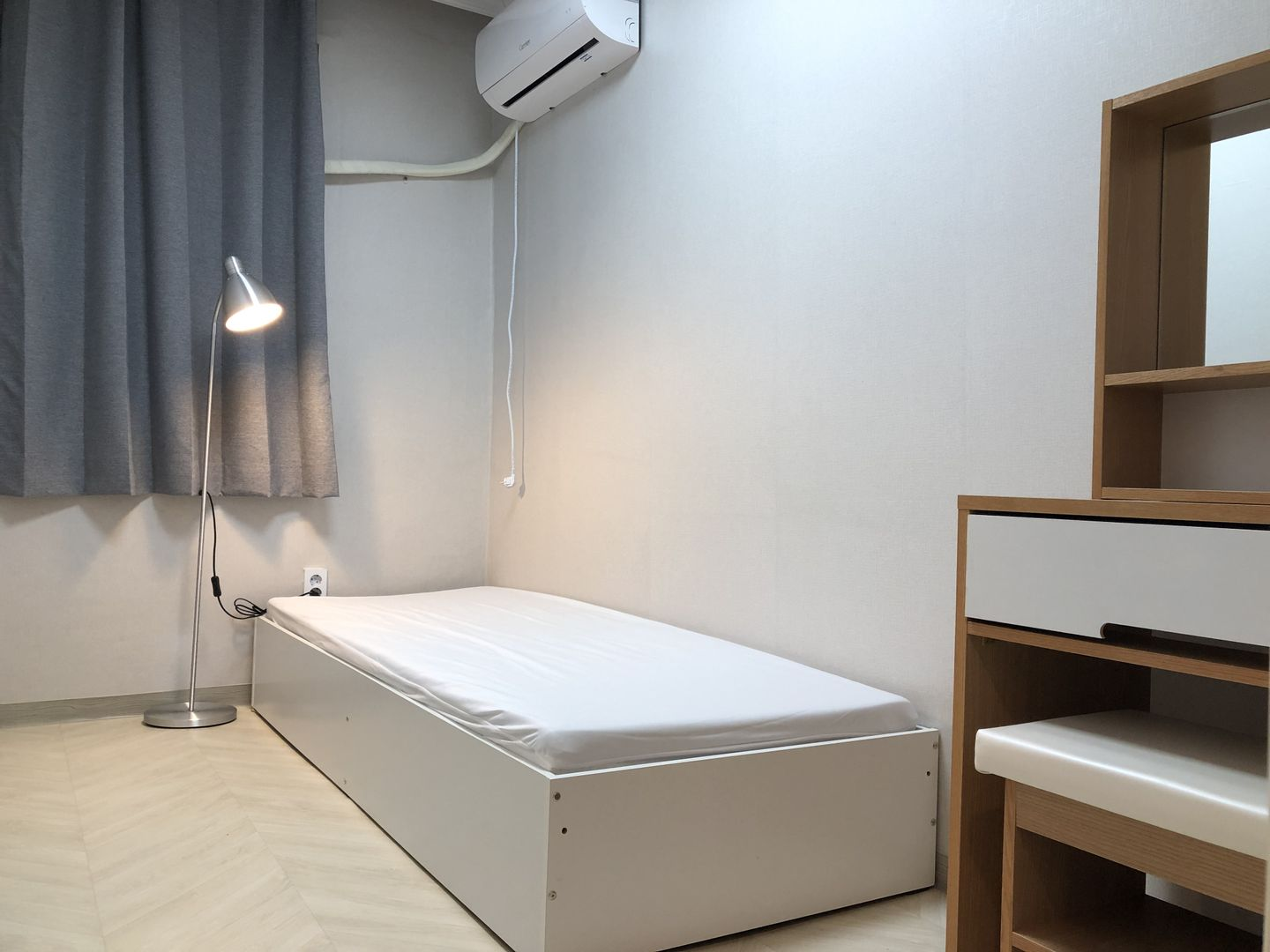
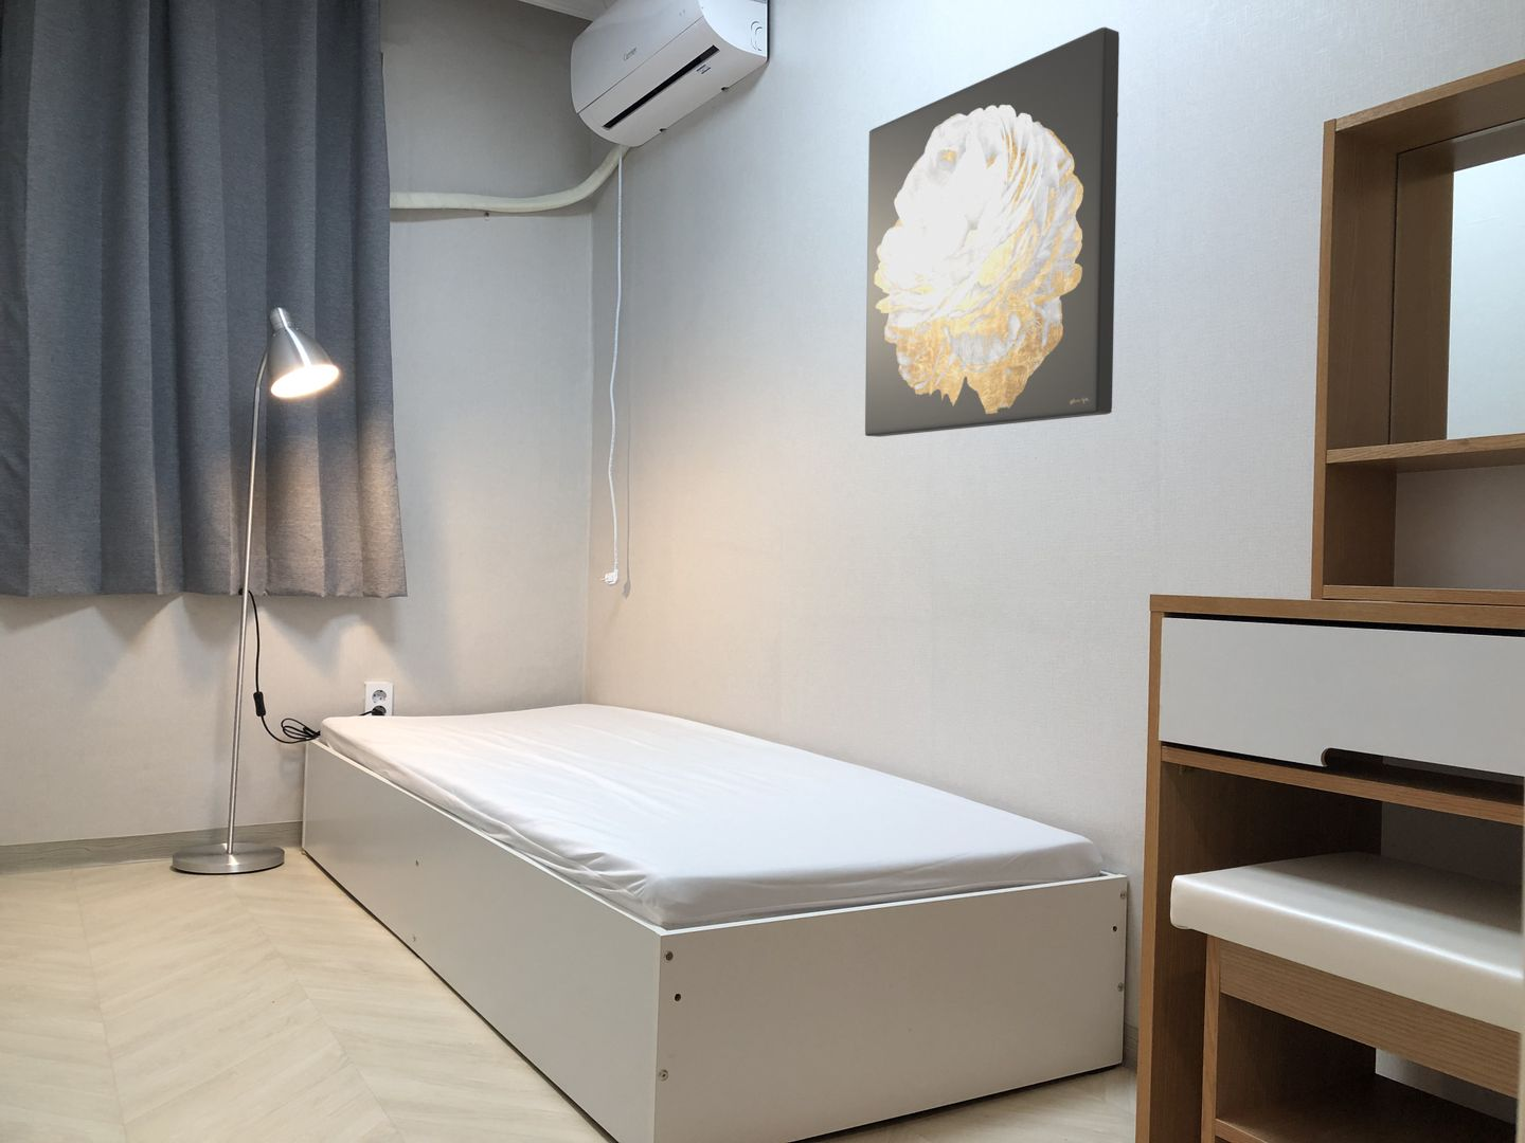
+ wall art (977, 257)
